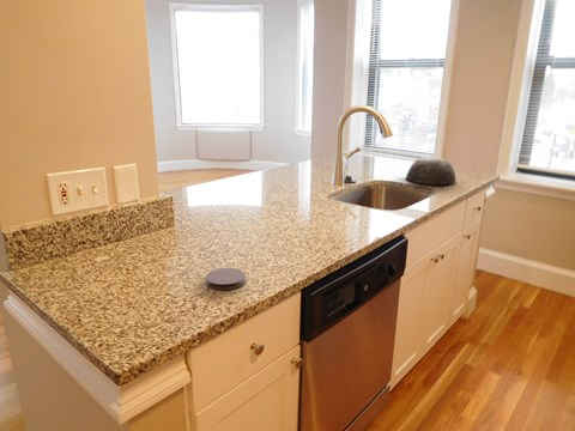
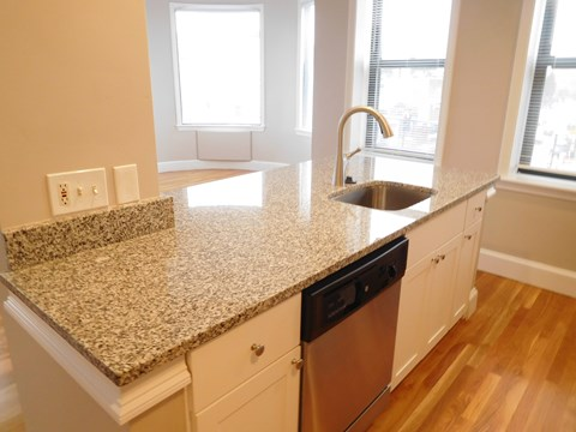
- coaster (225, 278)
- bowl (431, 169)
